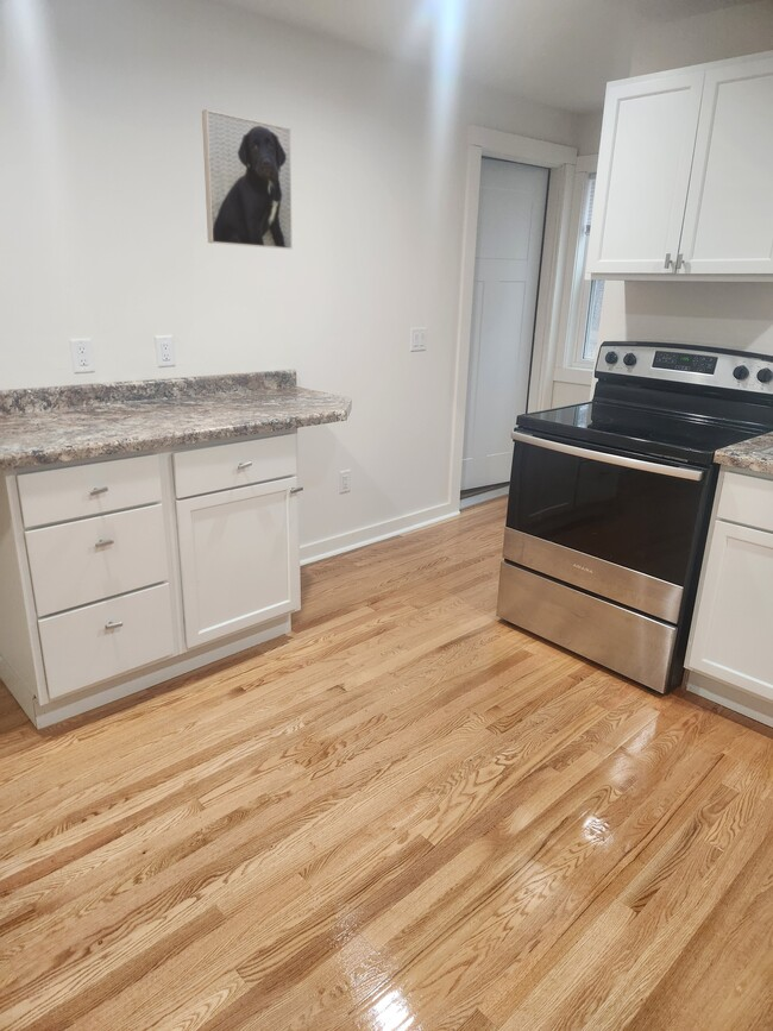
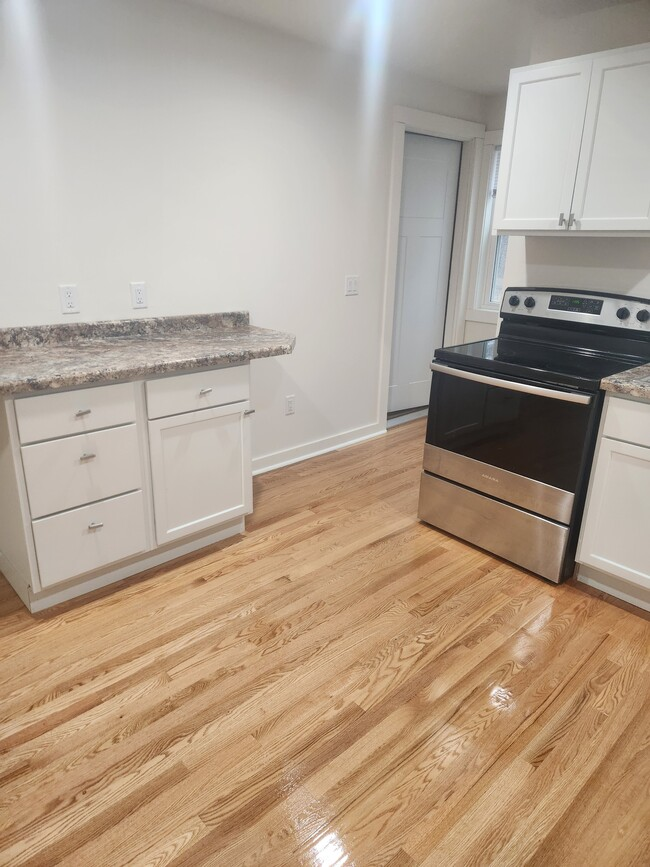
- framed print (250, 184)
